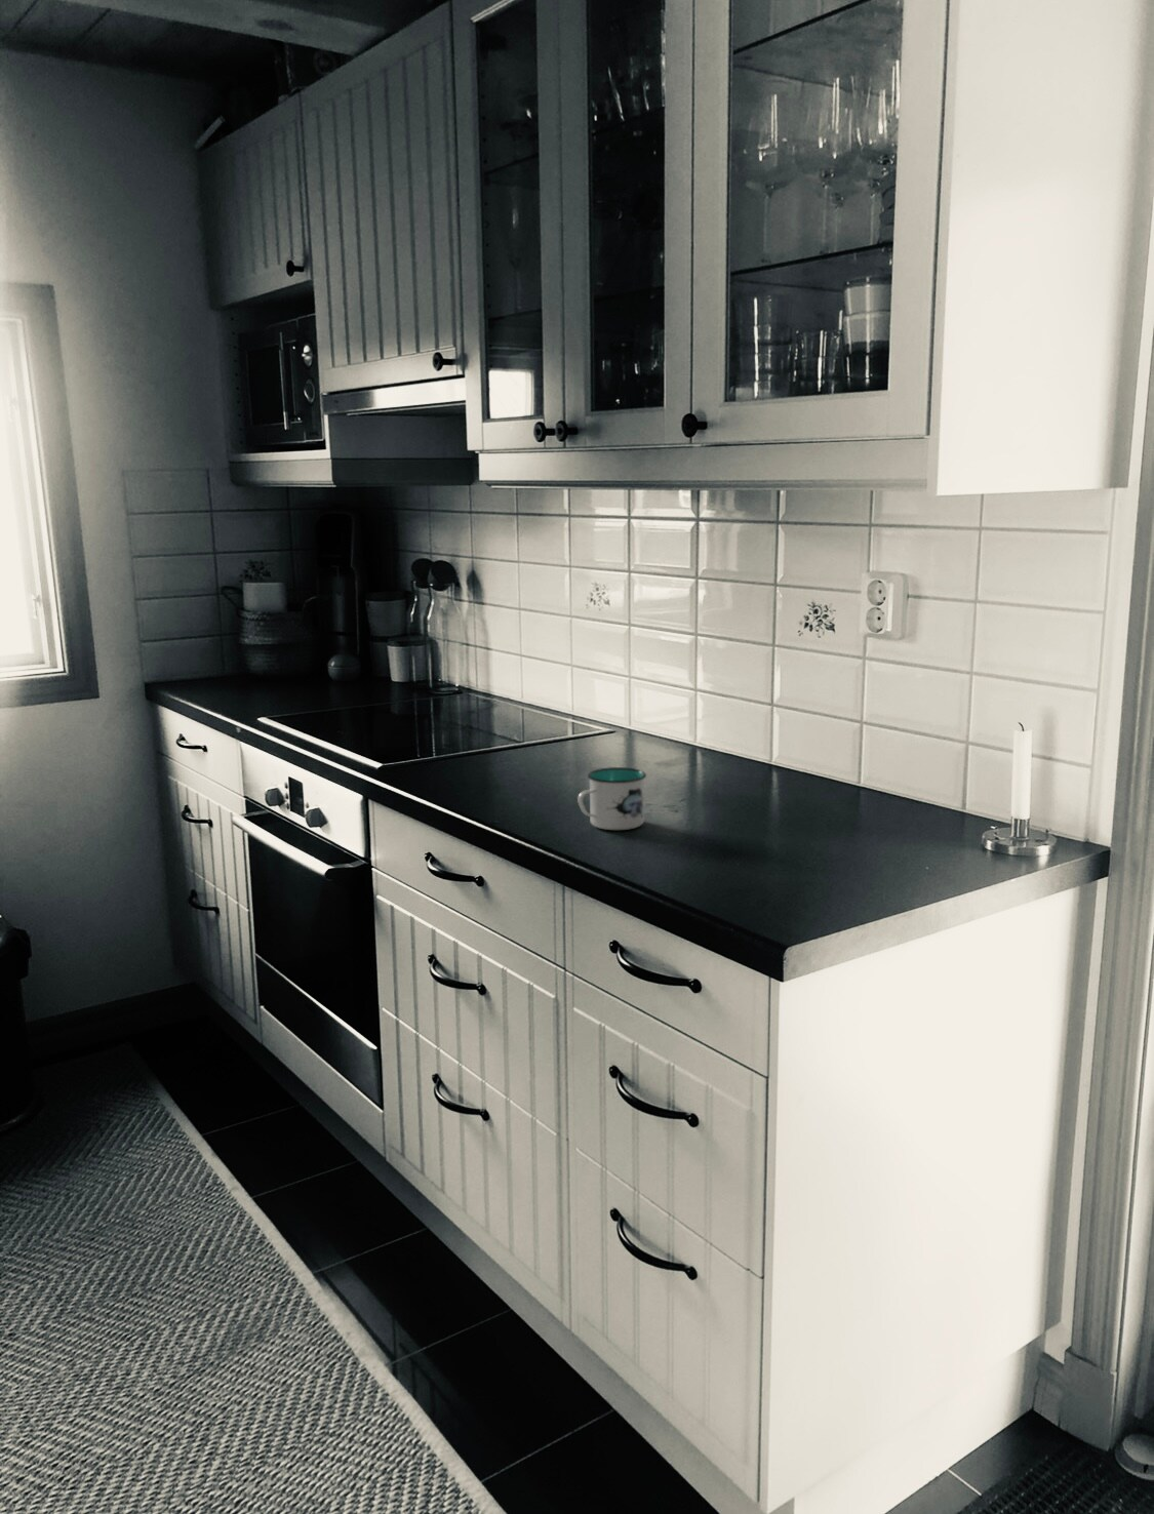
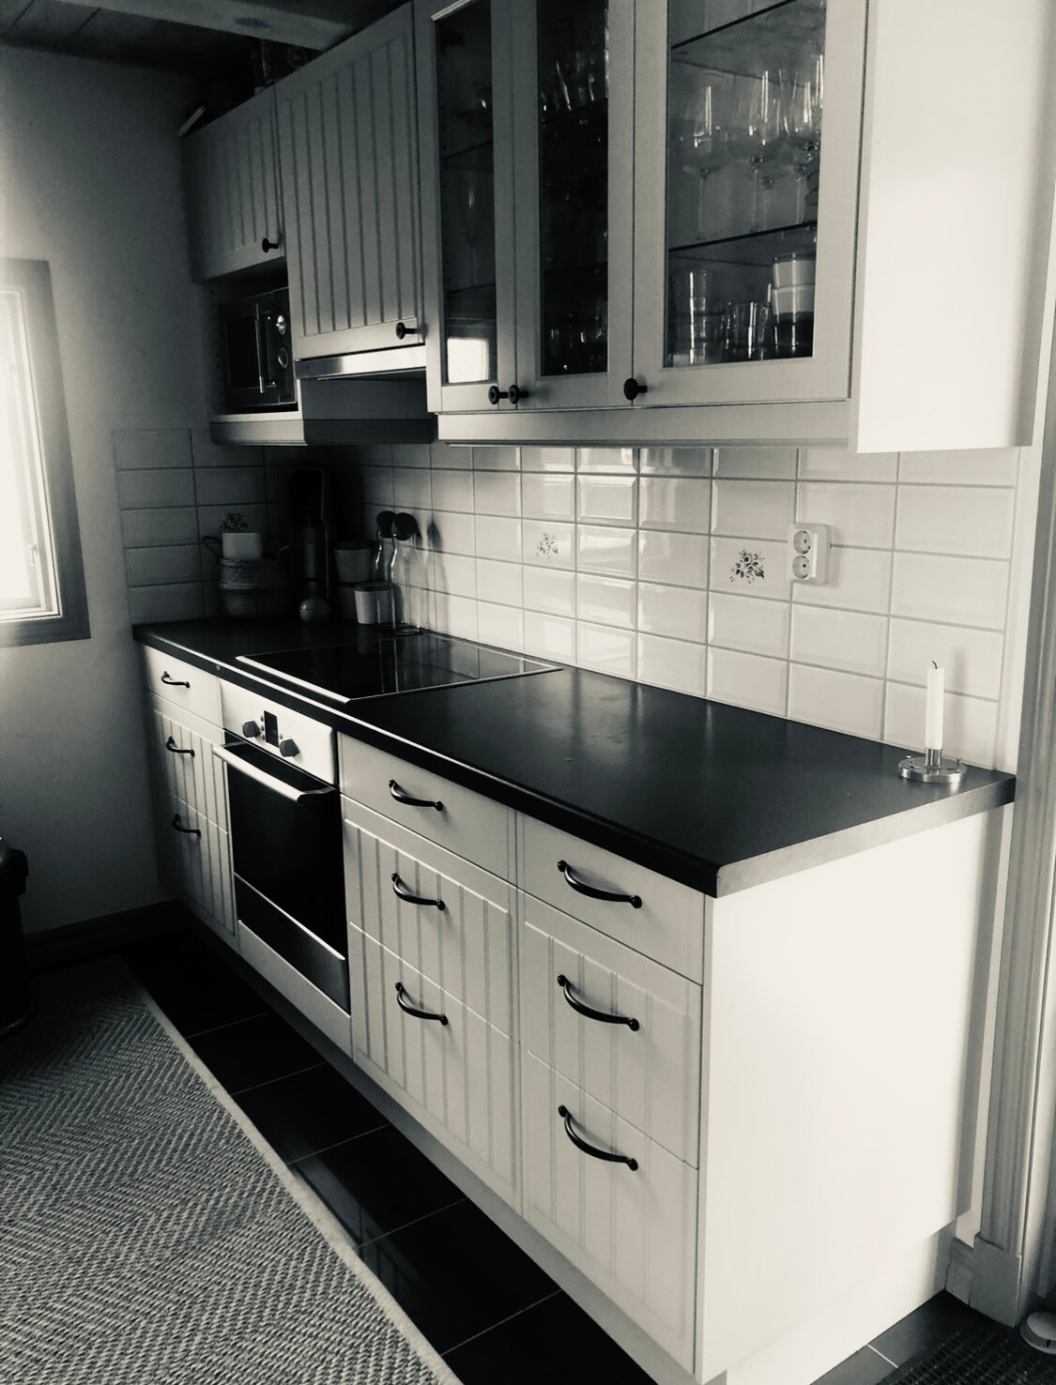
- mug (611, 799)
